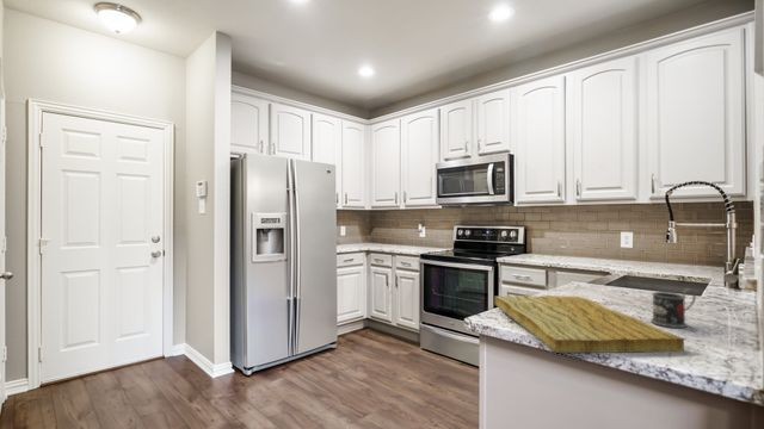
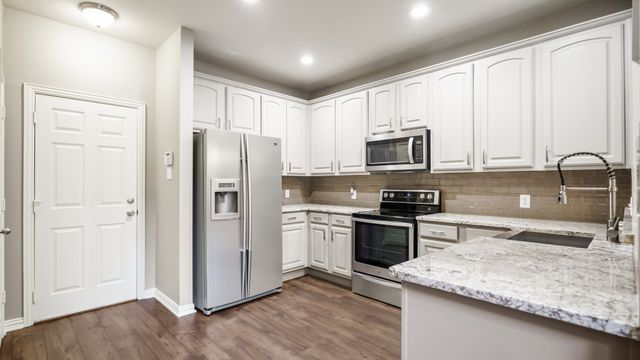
- mug (674, 306)
- cutting board (569, 316)
